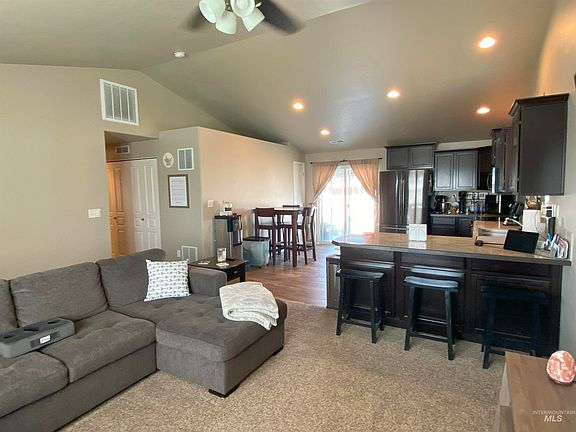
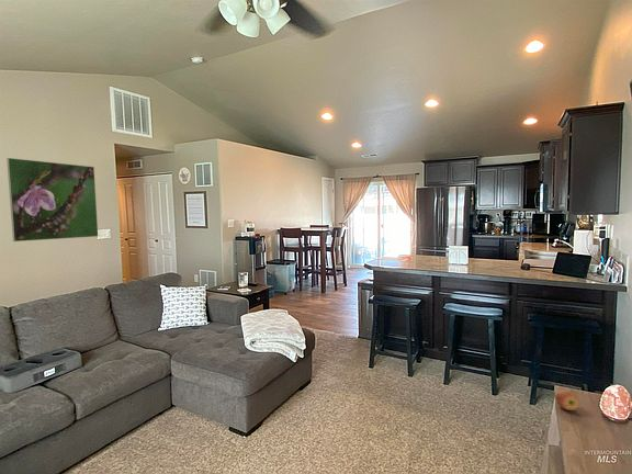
+ apple (567, 400)
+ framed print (56, 201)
